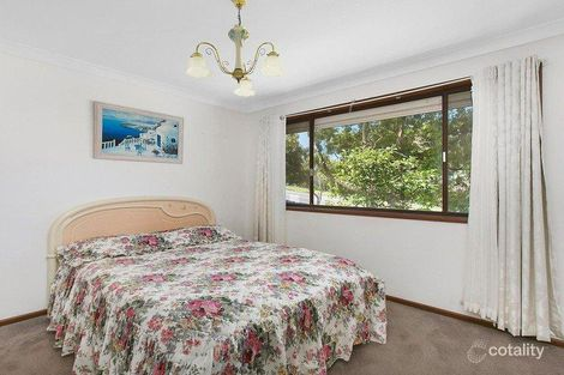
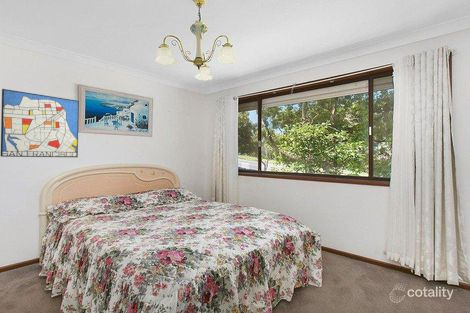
+ wall art (43, 126)
